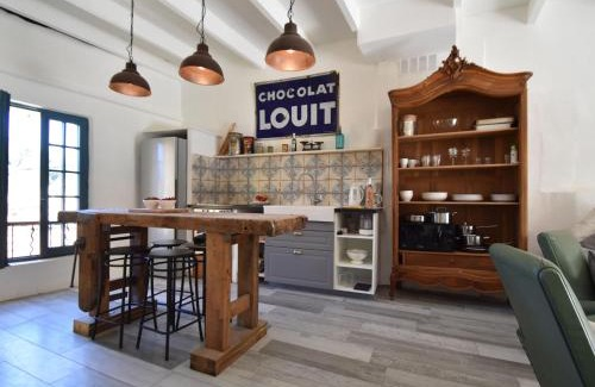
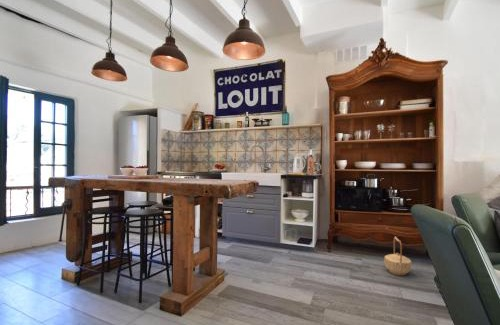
+ basket (397, 255)
